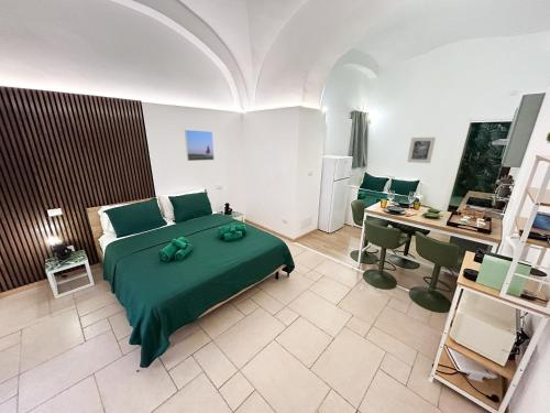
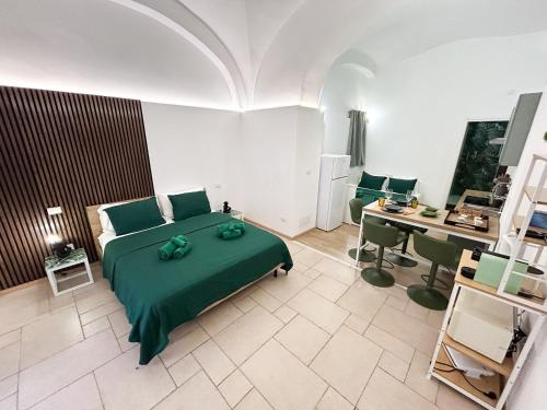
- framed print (420, 150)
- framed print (200, 145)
